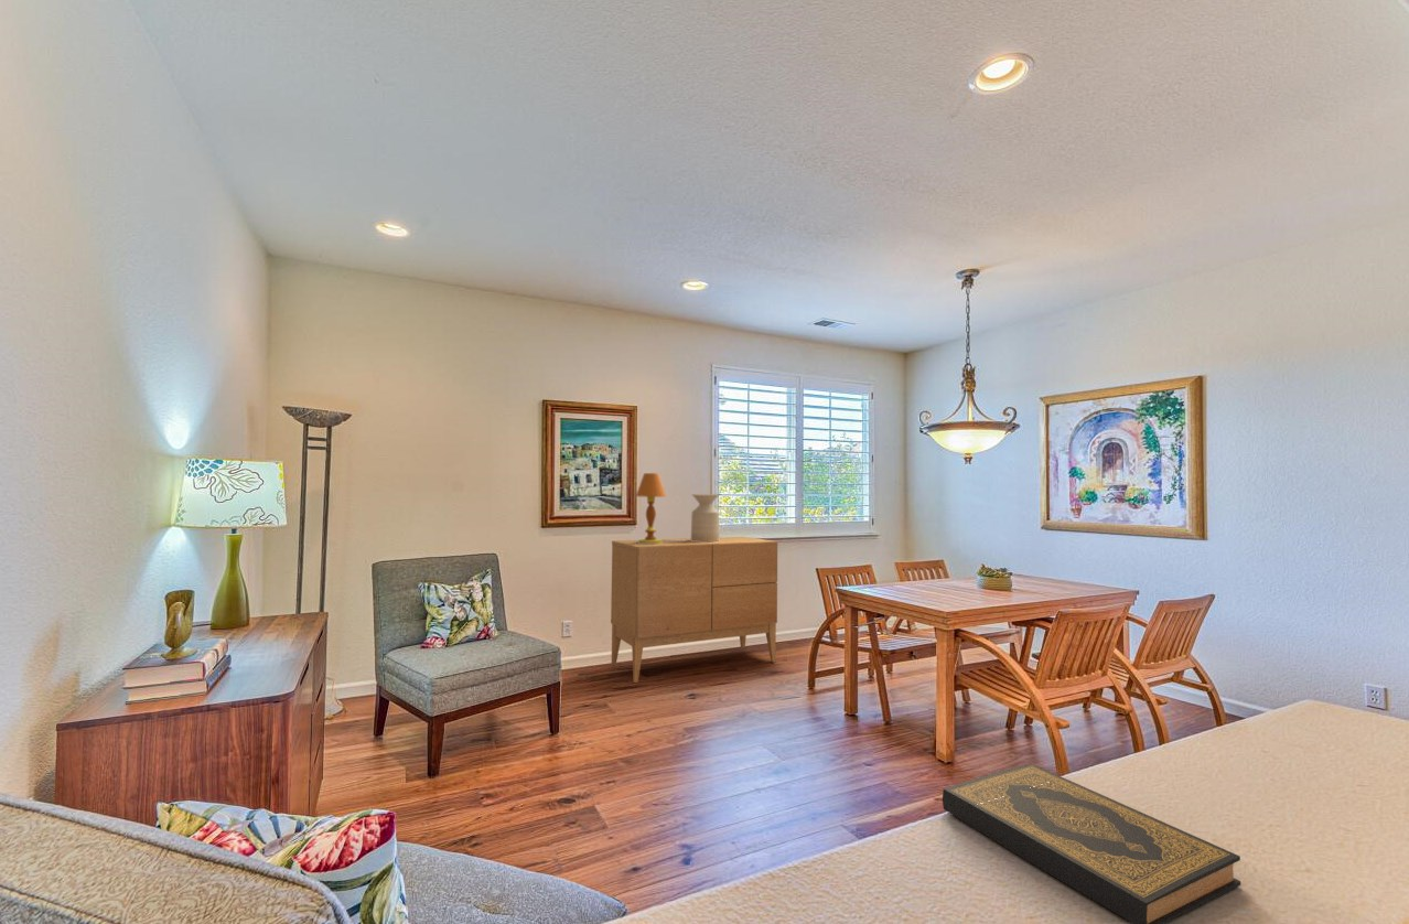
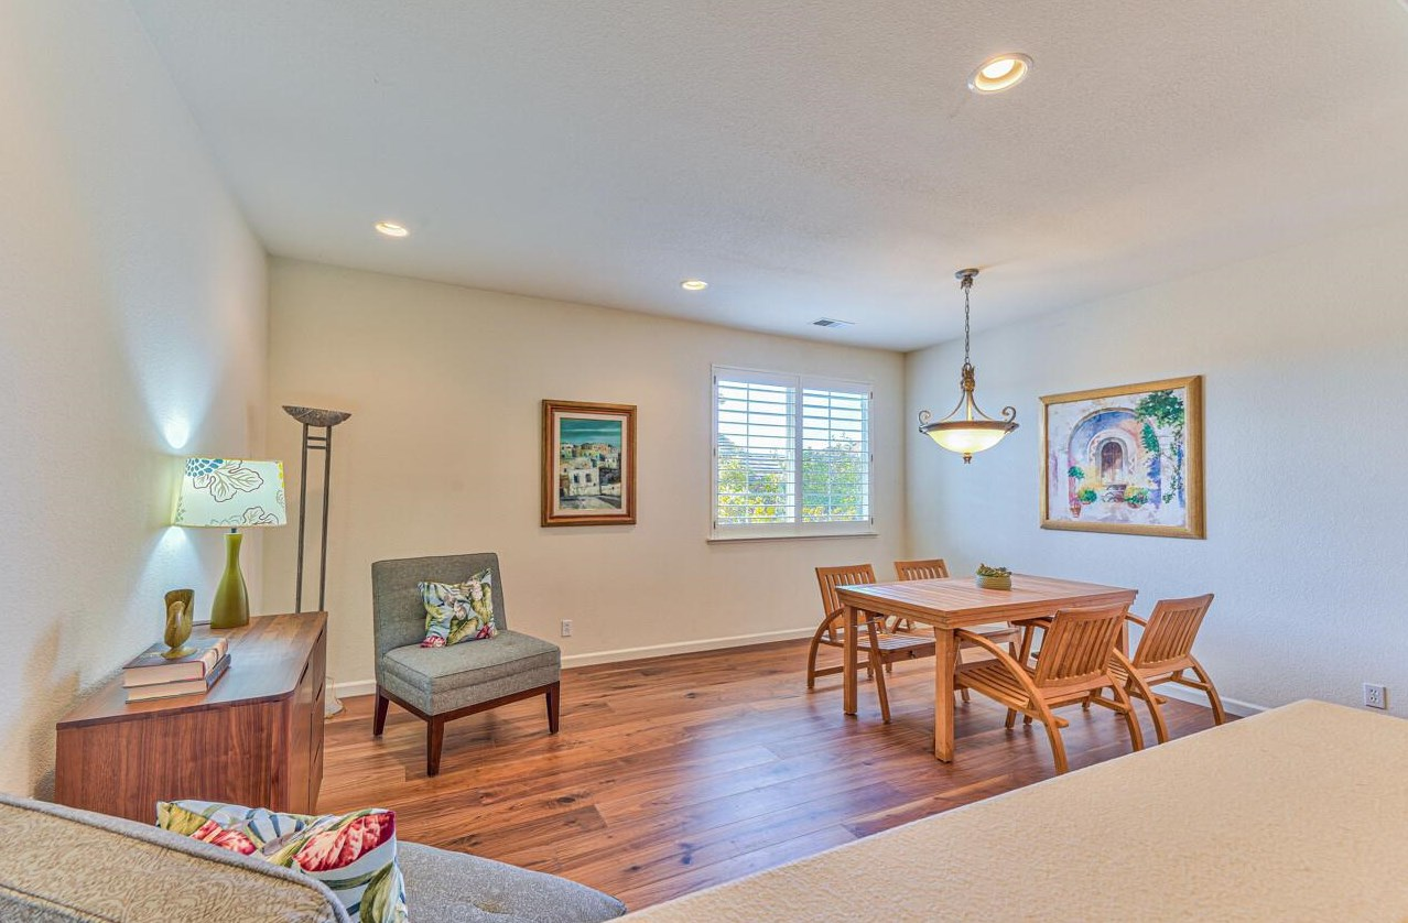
- table lamp (655, 511)
- sideboard (695, 602)
- hardback book (1076, 831)
- side table (704, 517)
